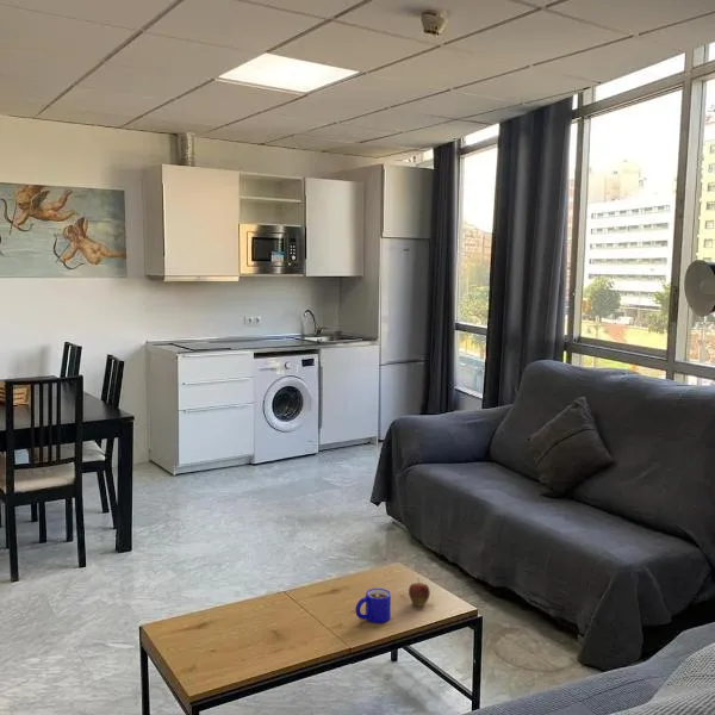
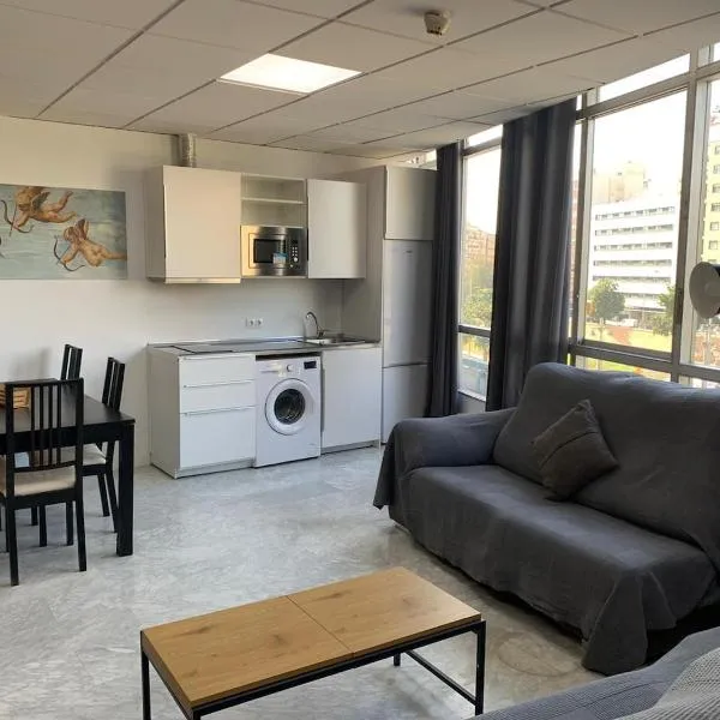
- fruit (418, 591)
- mug (372, 607)
